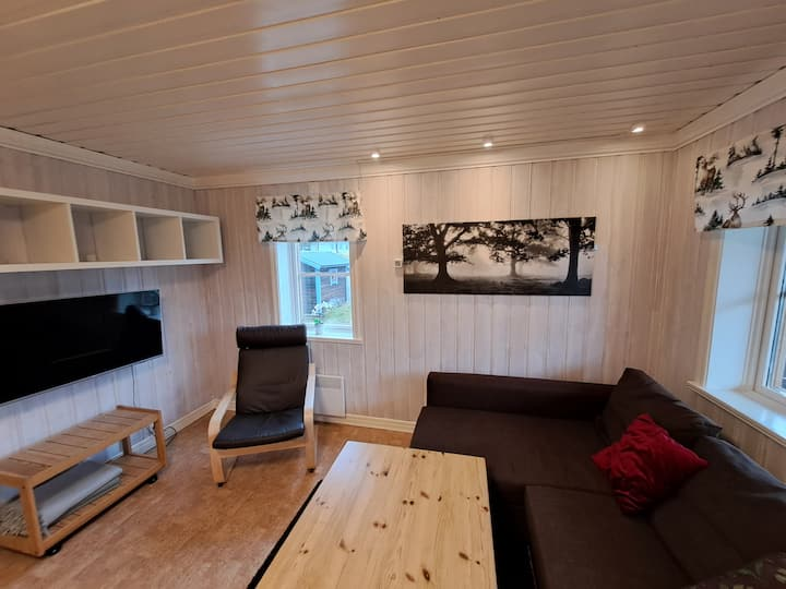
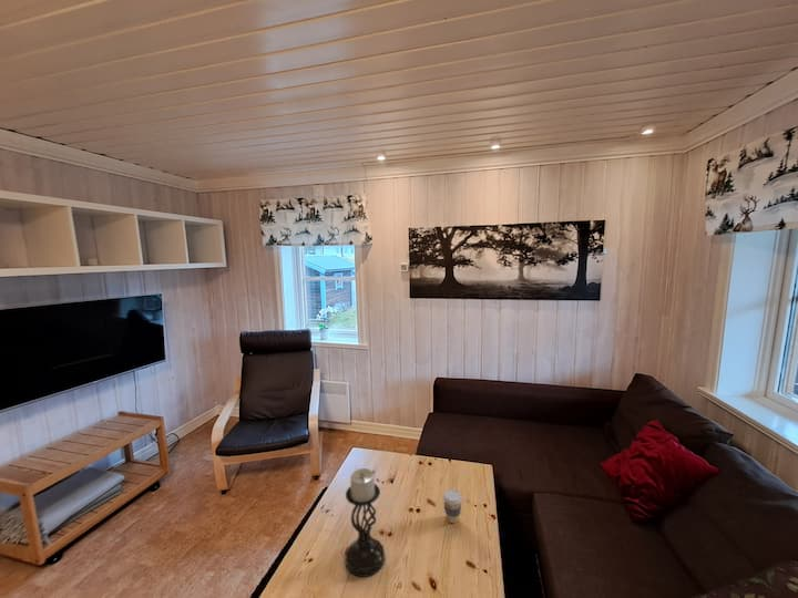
+ coffee cup (452, 506)
+ candle holder (364, 515)
